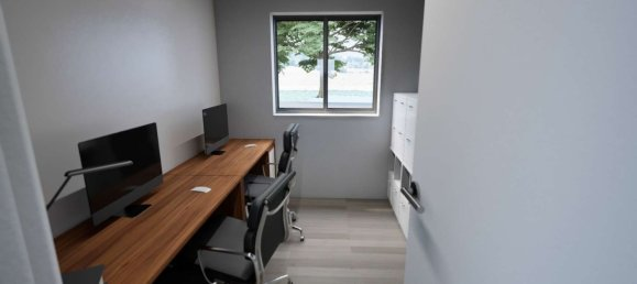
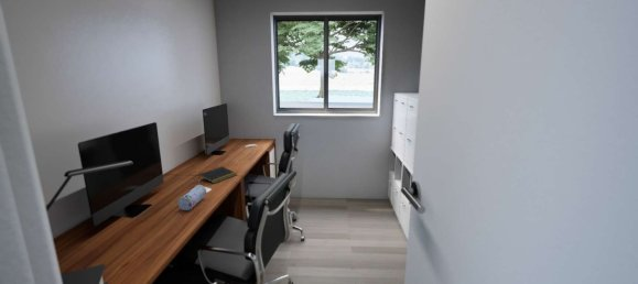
+ notepad (218, 174)
+ pencil case (192, 196)
